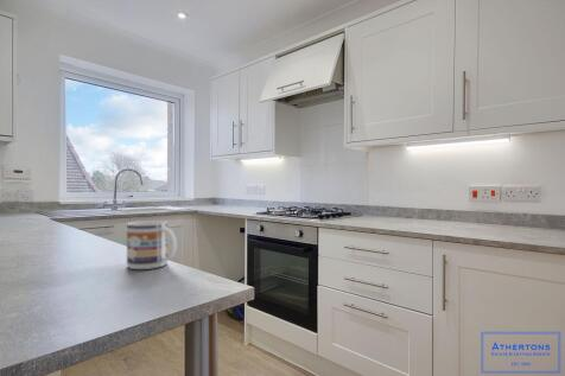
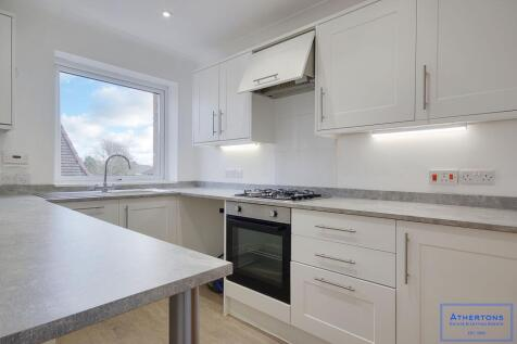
- mug (150, 243)
